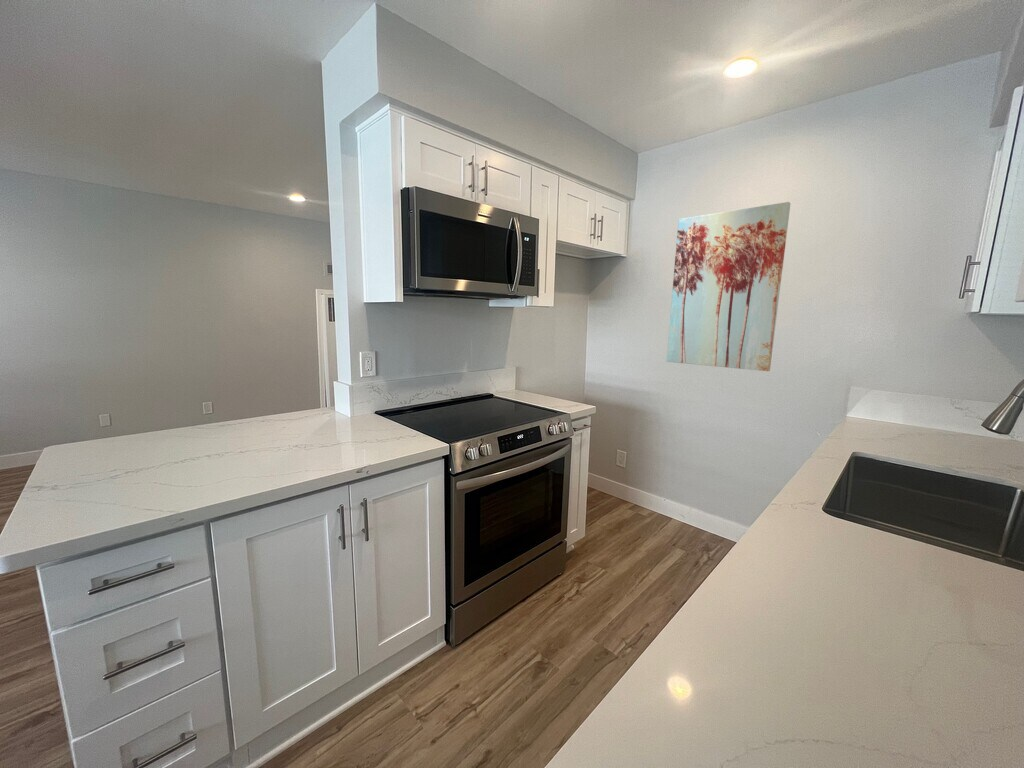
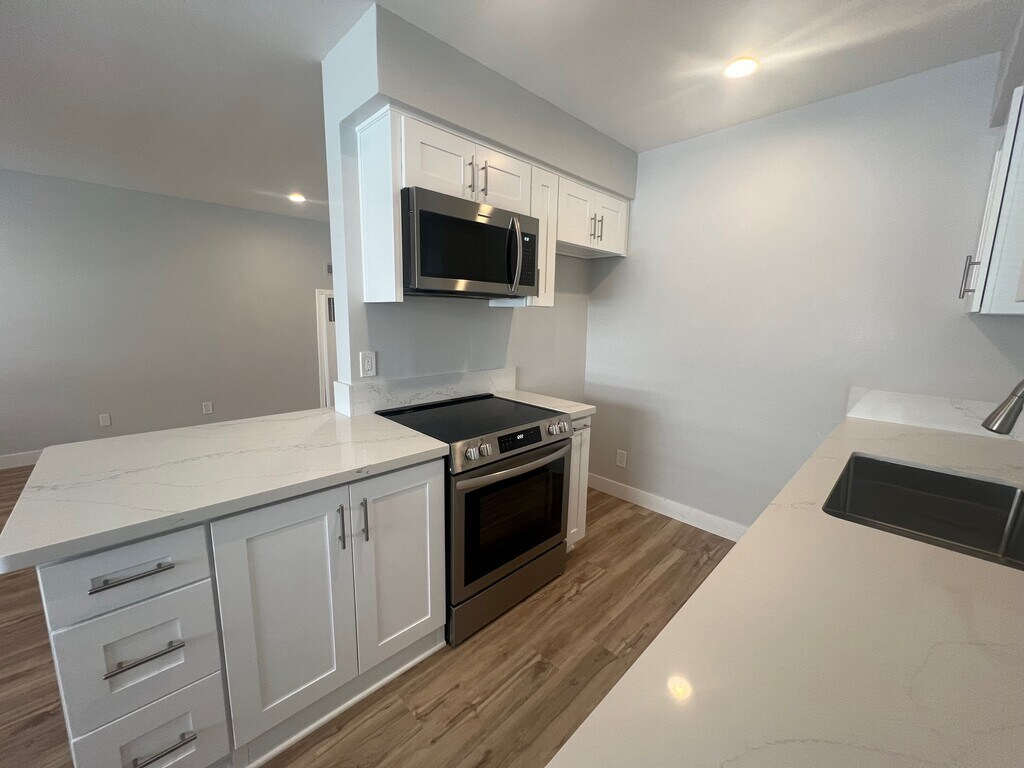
- wall art (721, 290)
